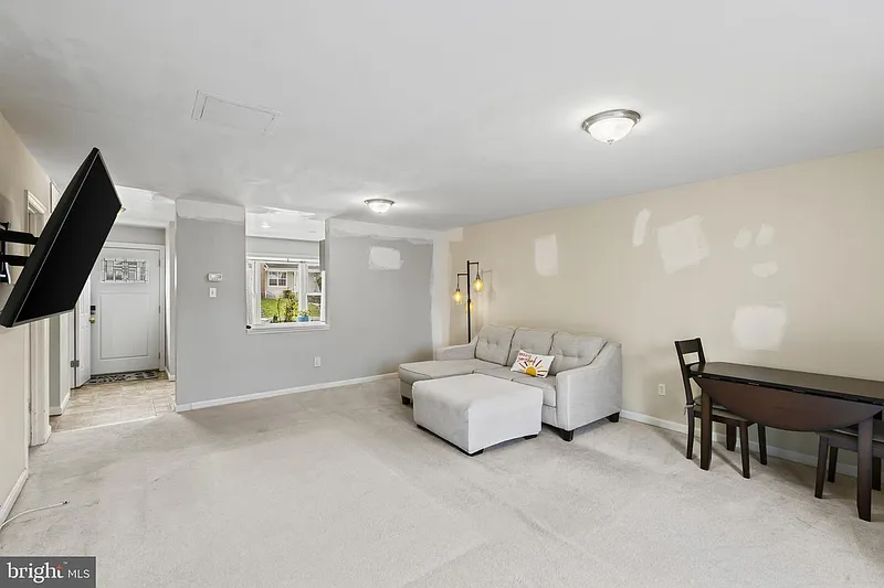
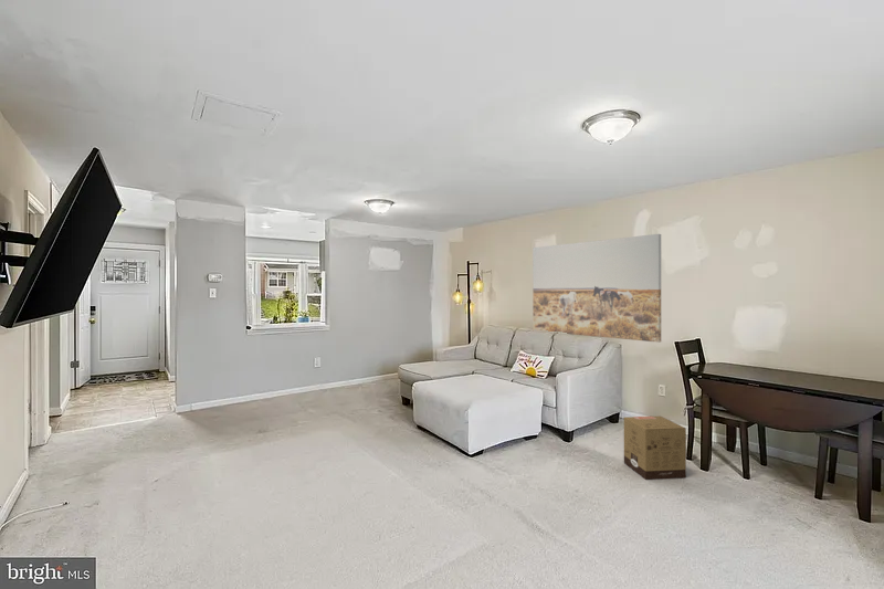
+ wall art (589, 288)
+ cardboard box (653, 445)
